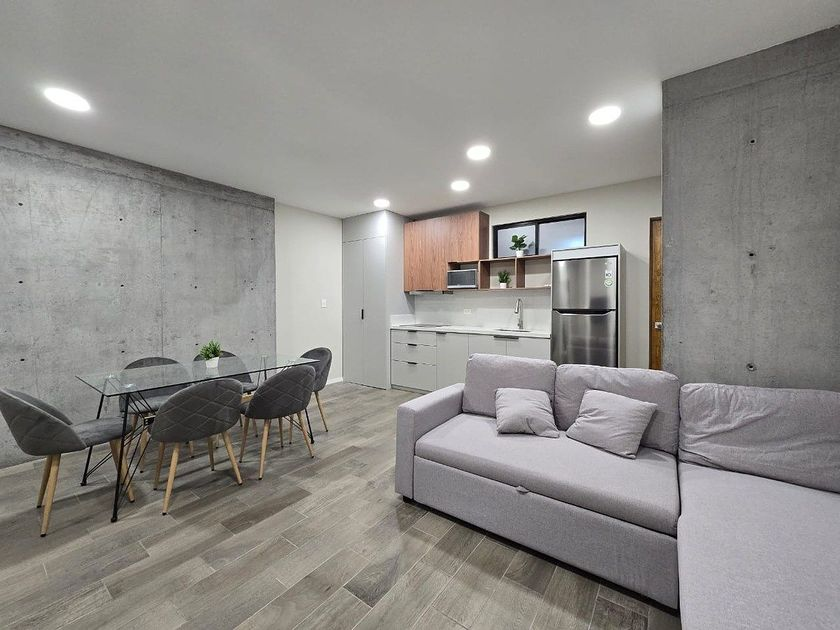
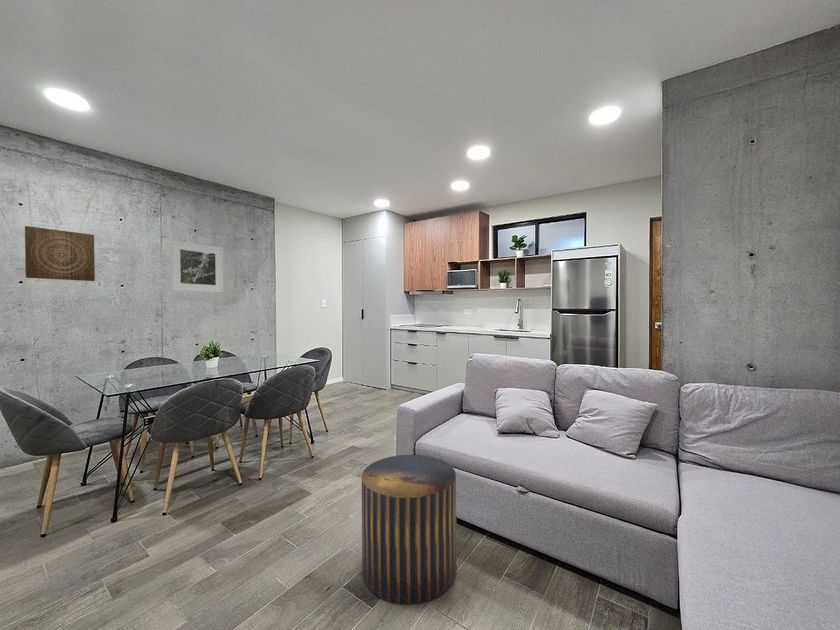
+ stool (409, 519)
+ wall art (61, 255)
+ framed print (198, 268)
